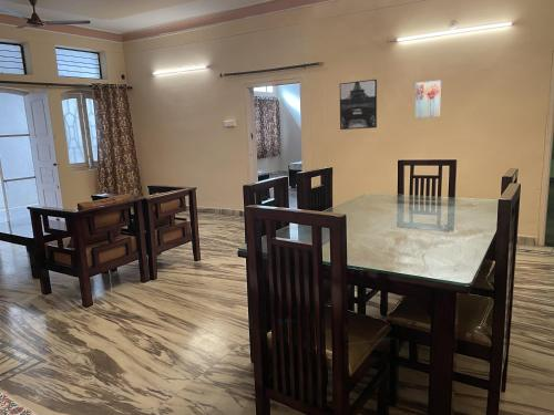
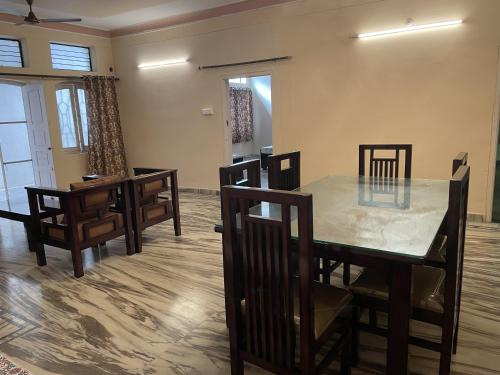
- wall art (358, 105)
- wall art (428, 100)
